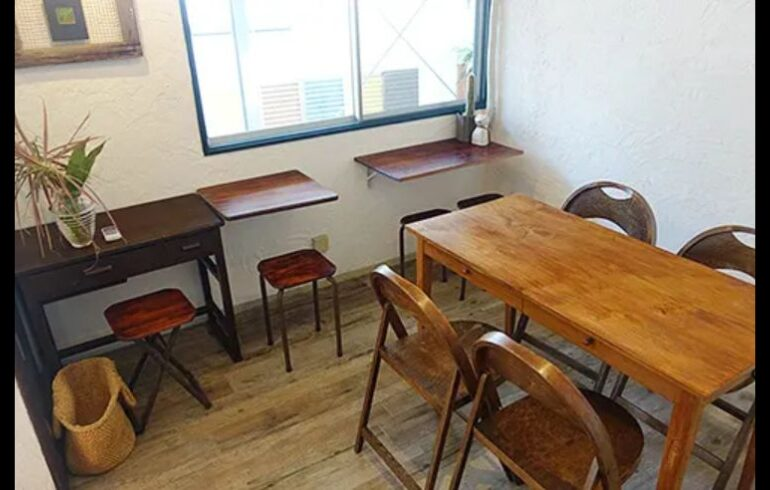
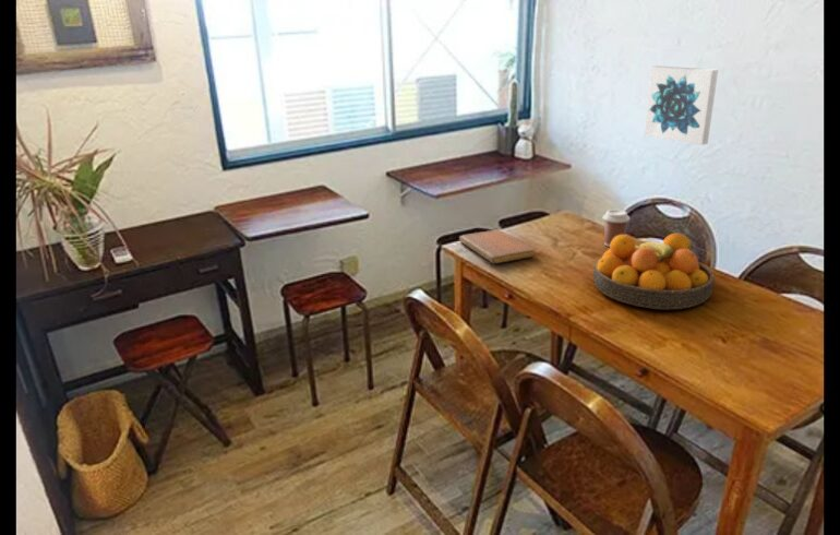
+ wall art (679, 104)
+ fruit bowl (653, 262)
+ notebook (495, 246)
+ coffee cup (615, 228)
